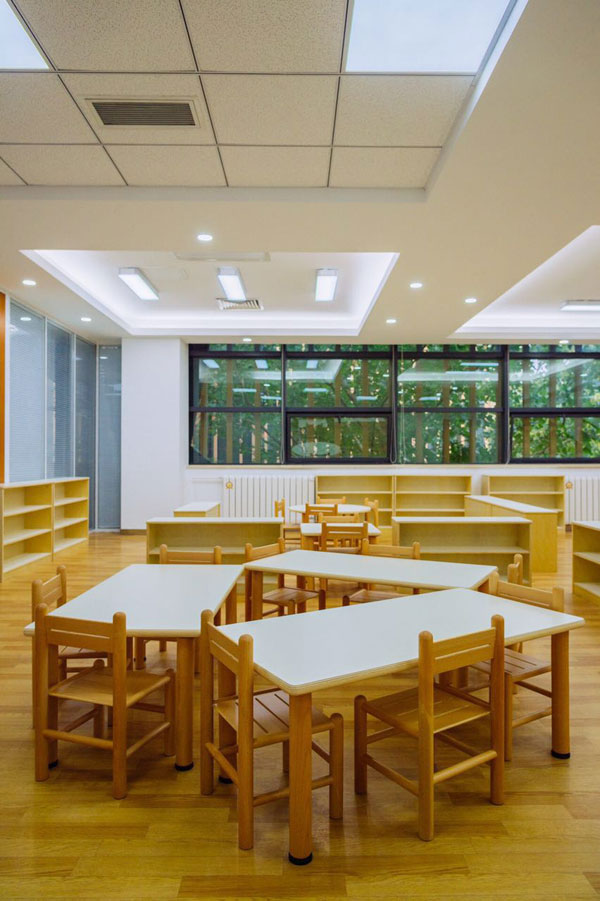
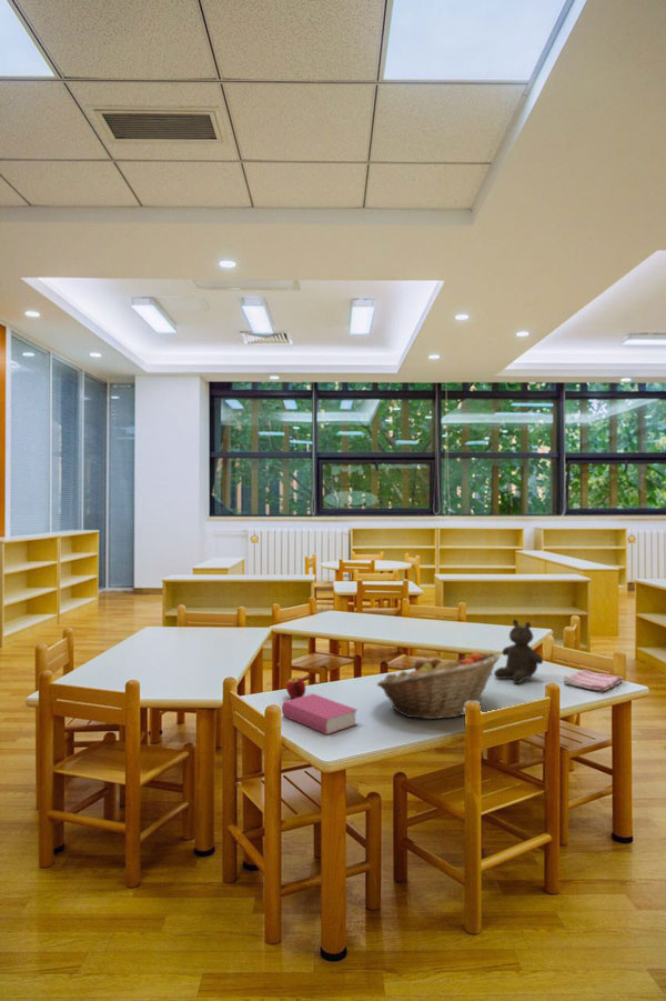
+ book (319, 712)
+ dish towel (593, 678)
+ teddy bear (516, 650)
+ fruit (295, 687)
+ fruit basket (440, 679)
